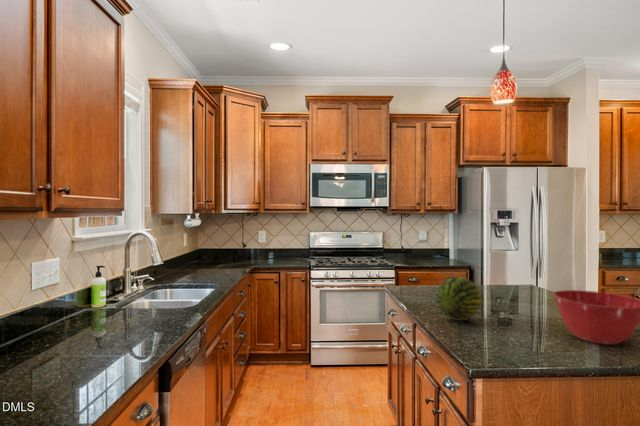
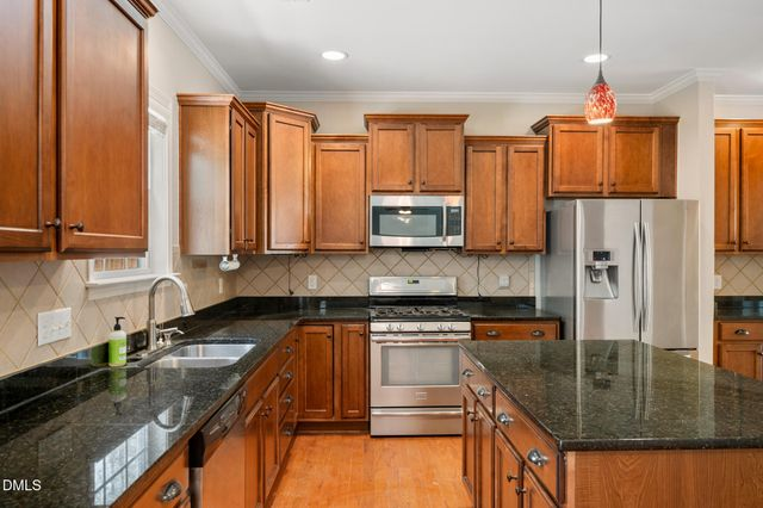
- mixing bowl (597, 318)
- fruit (457, 298)
